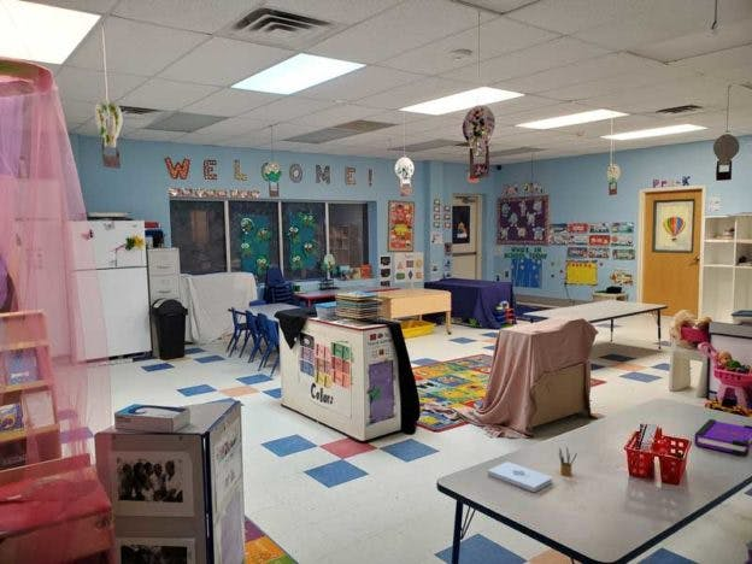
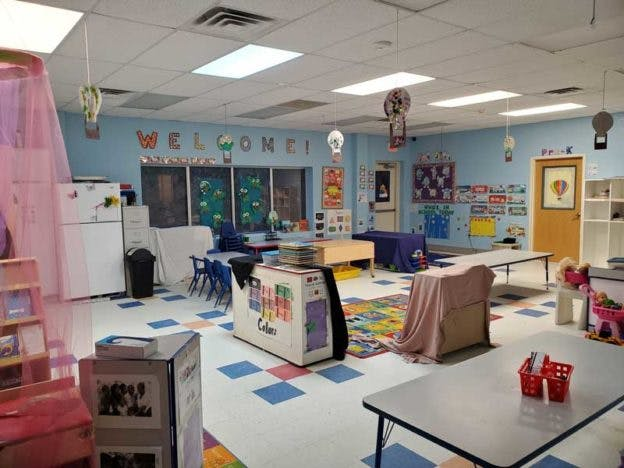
- pencil box (568, 462)
- board game (727, 435)
- notepad (519, 475)
